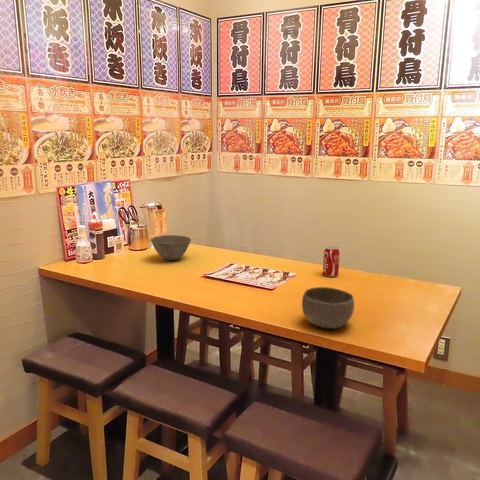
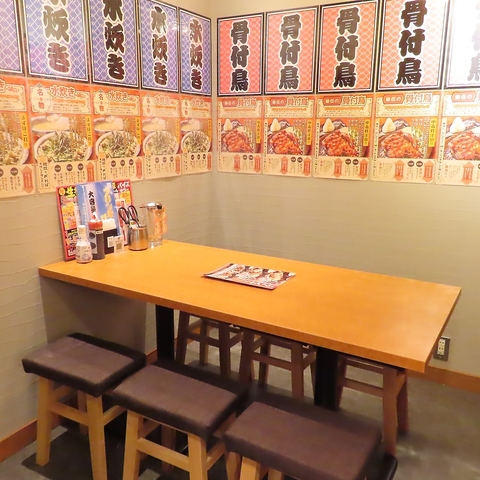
- beverage can (331, 261)
- bowl (171, 249)
- bowl (327, 309)
